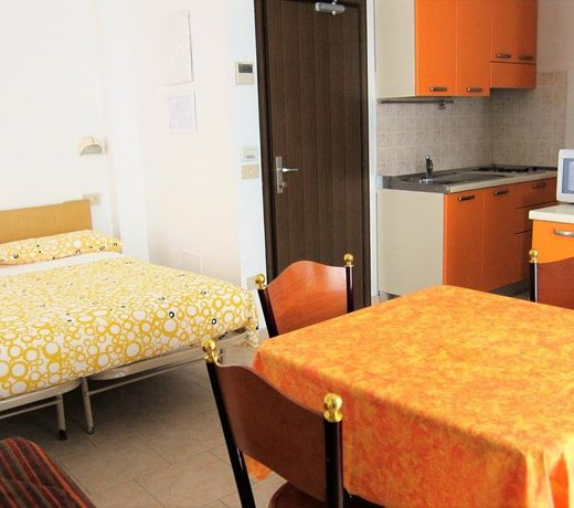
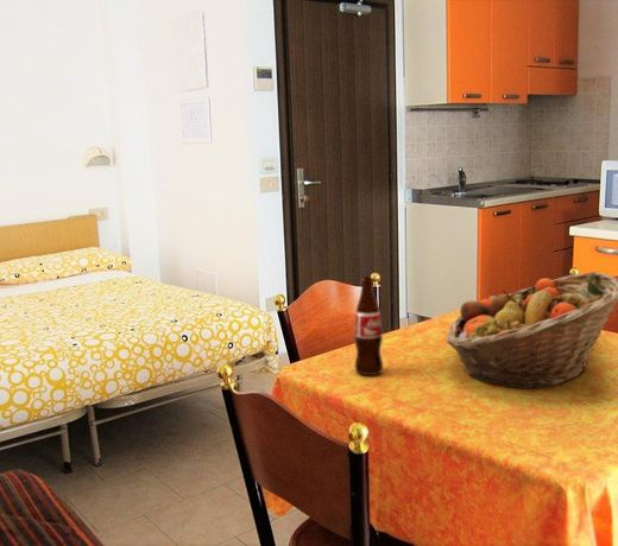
+ fruit basket (532, 323)
+ bottle (367, 325)
